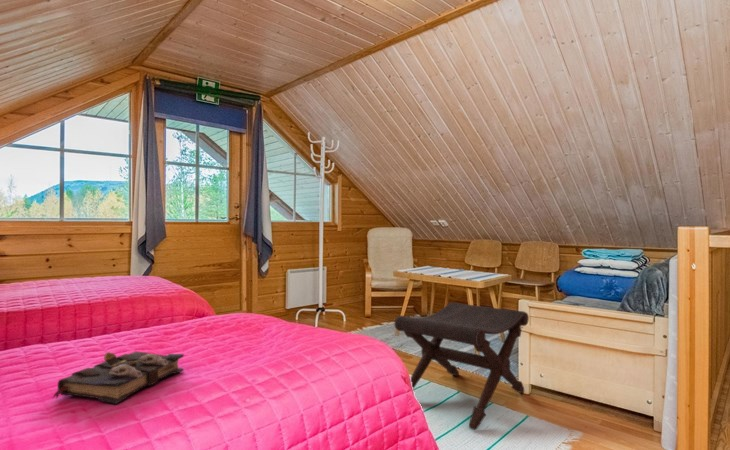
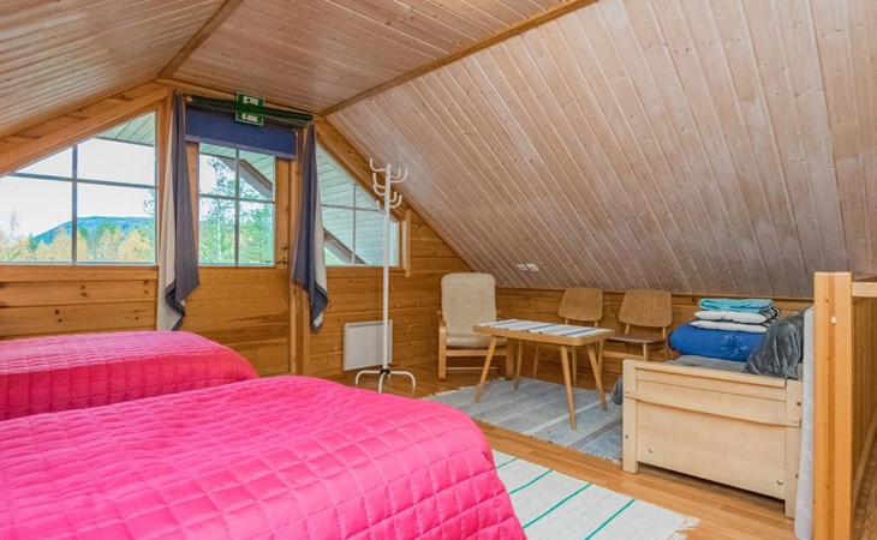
- book (125, 368)
- footstool (463, 355)
